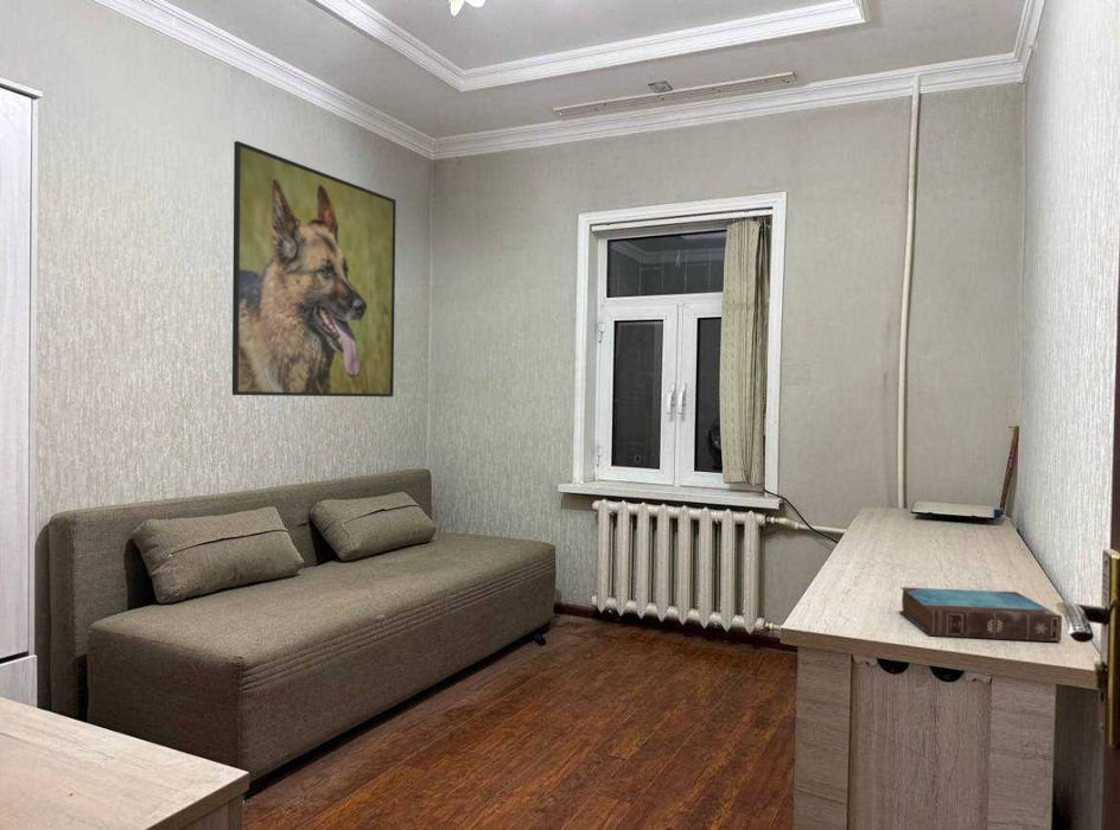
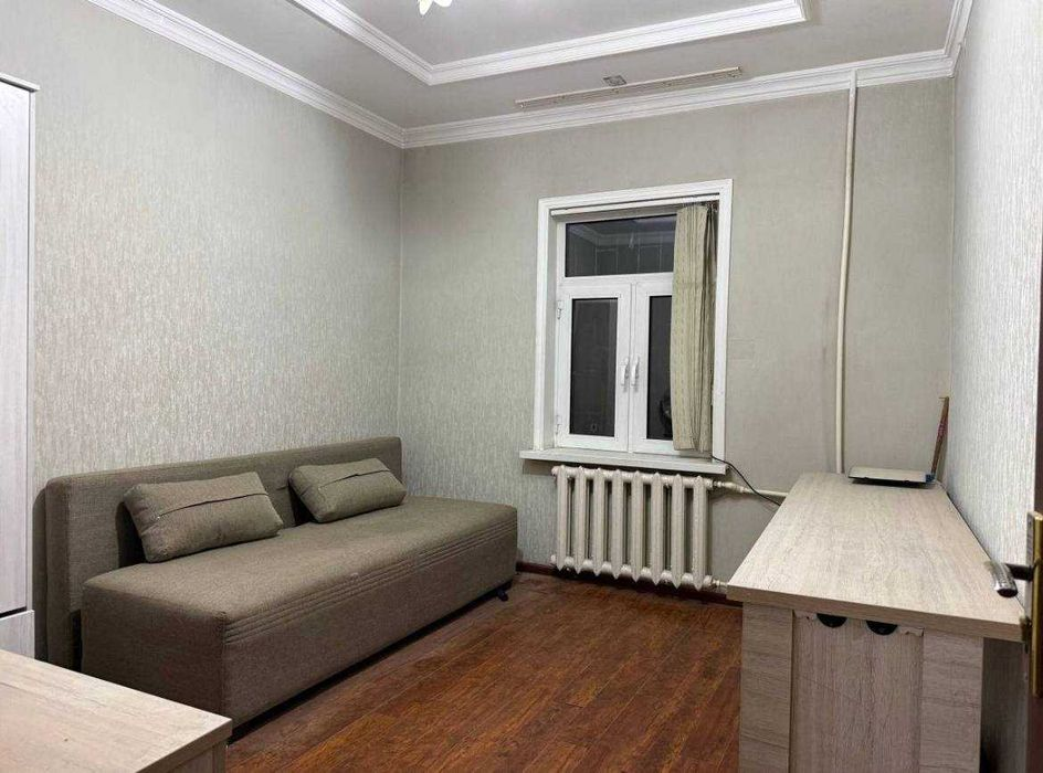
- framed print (324, 285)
- book (974, 613)
